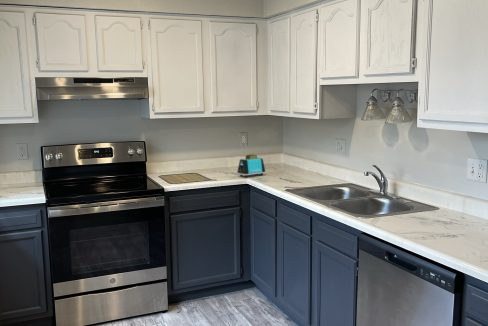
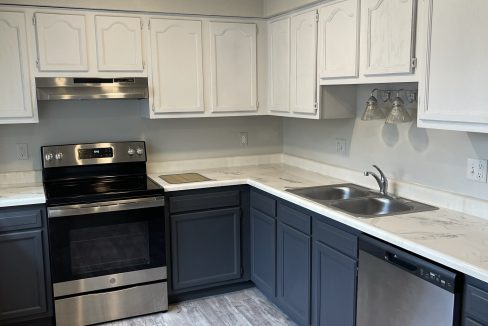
- toaster (251, 165)
